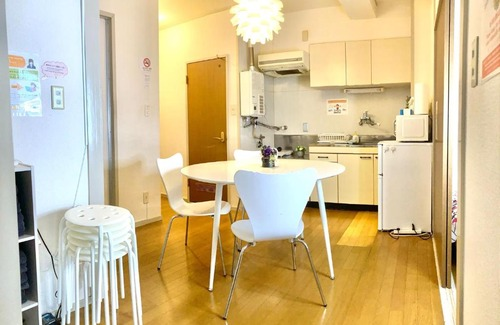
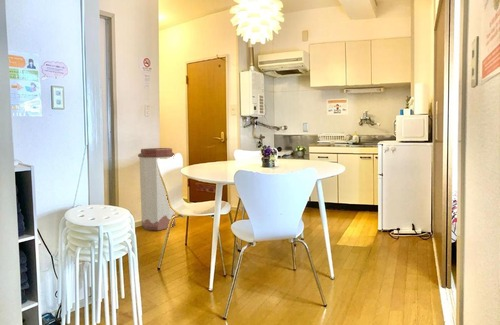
+ trash can (157, 187)
